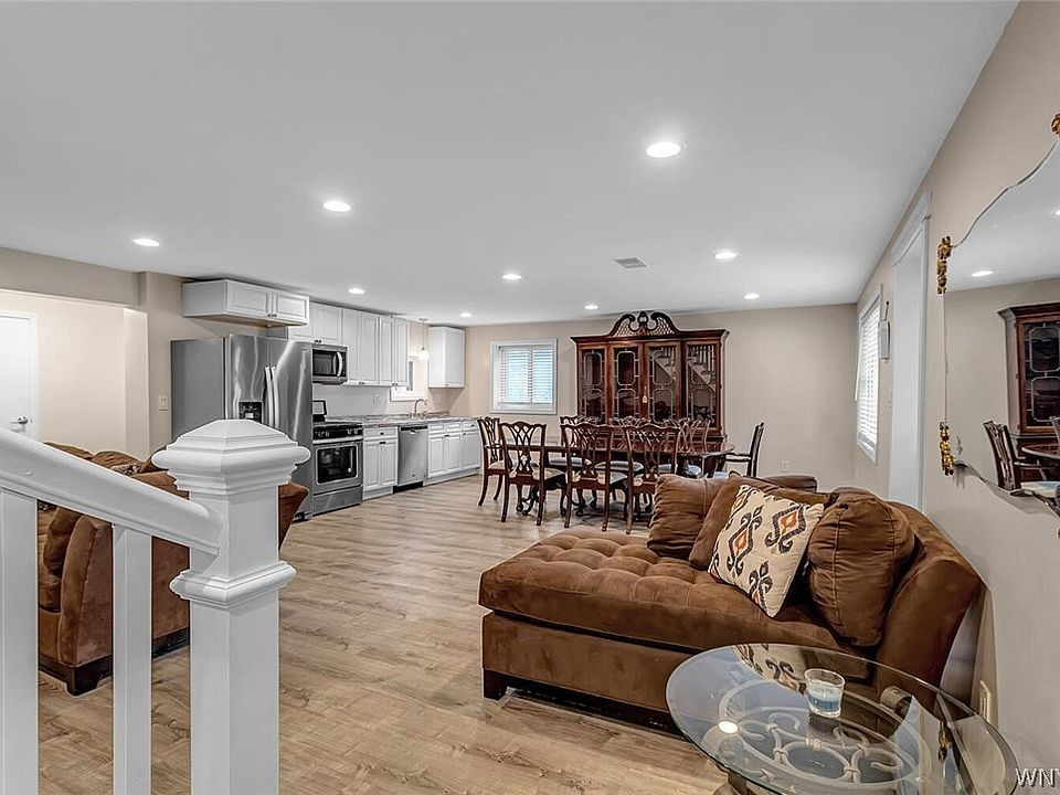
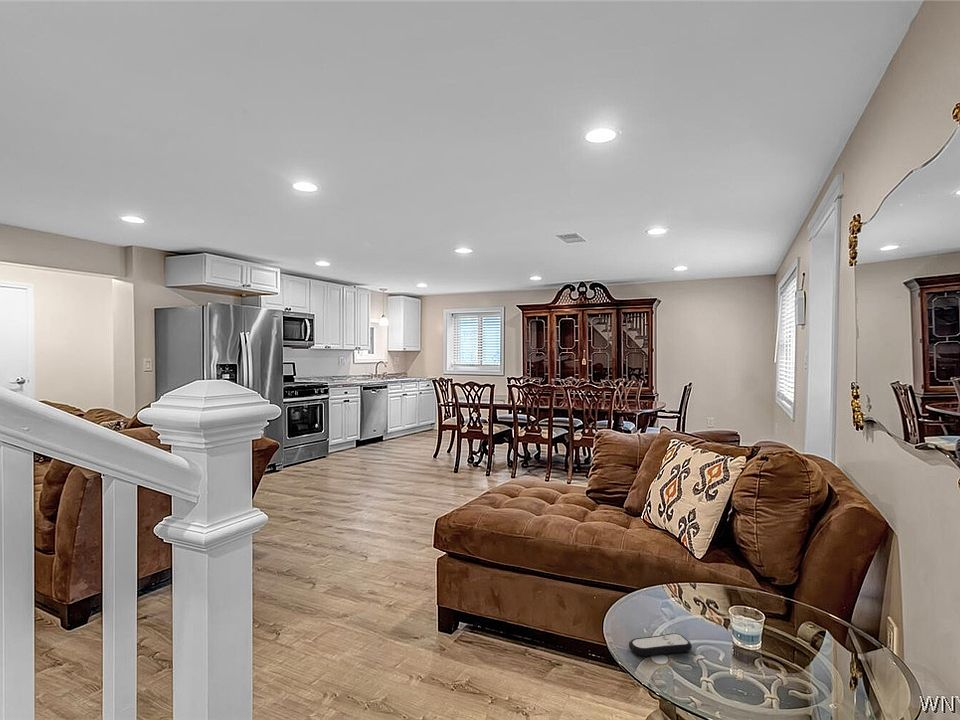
+ remote control (659, 644)
